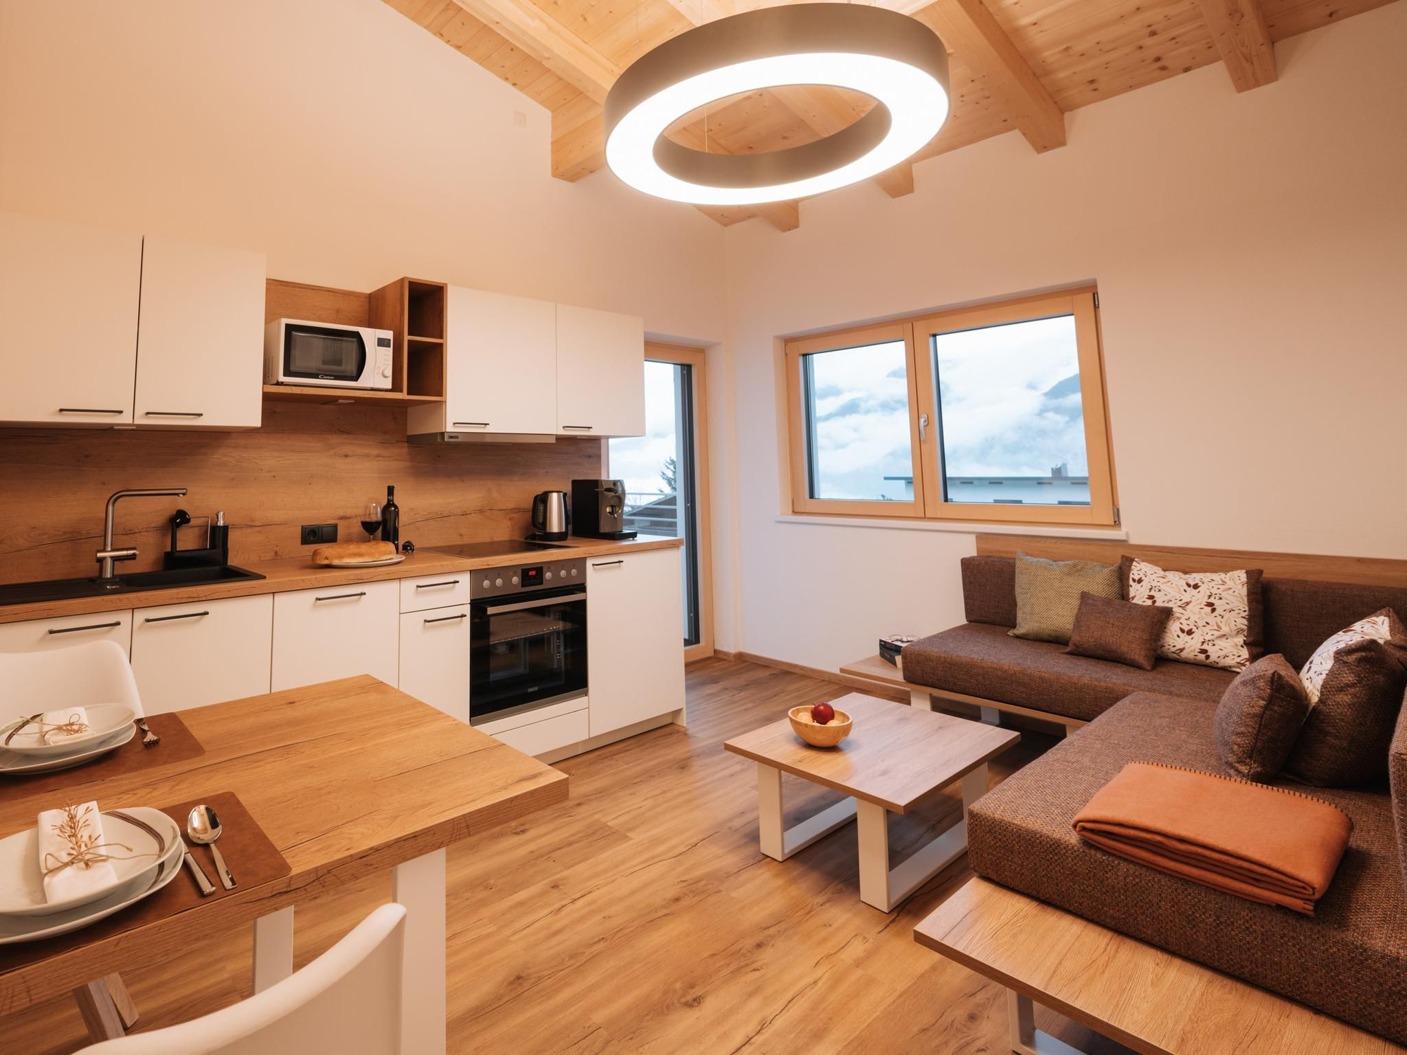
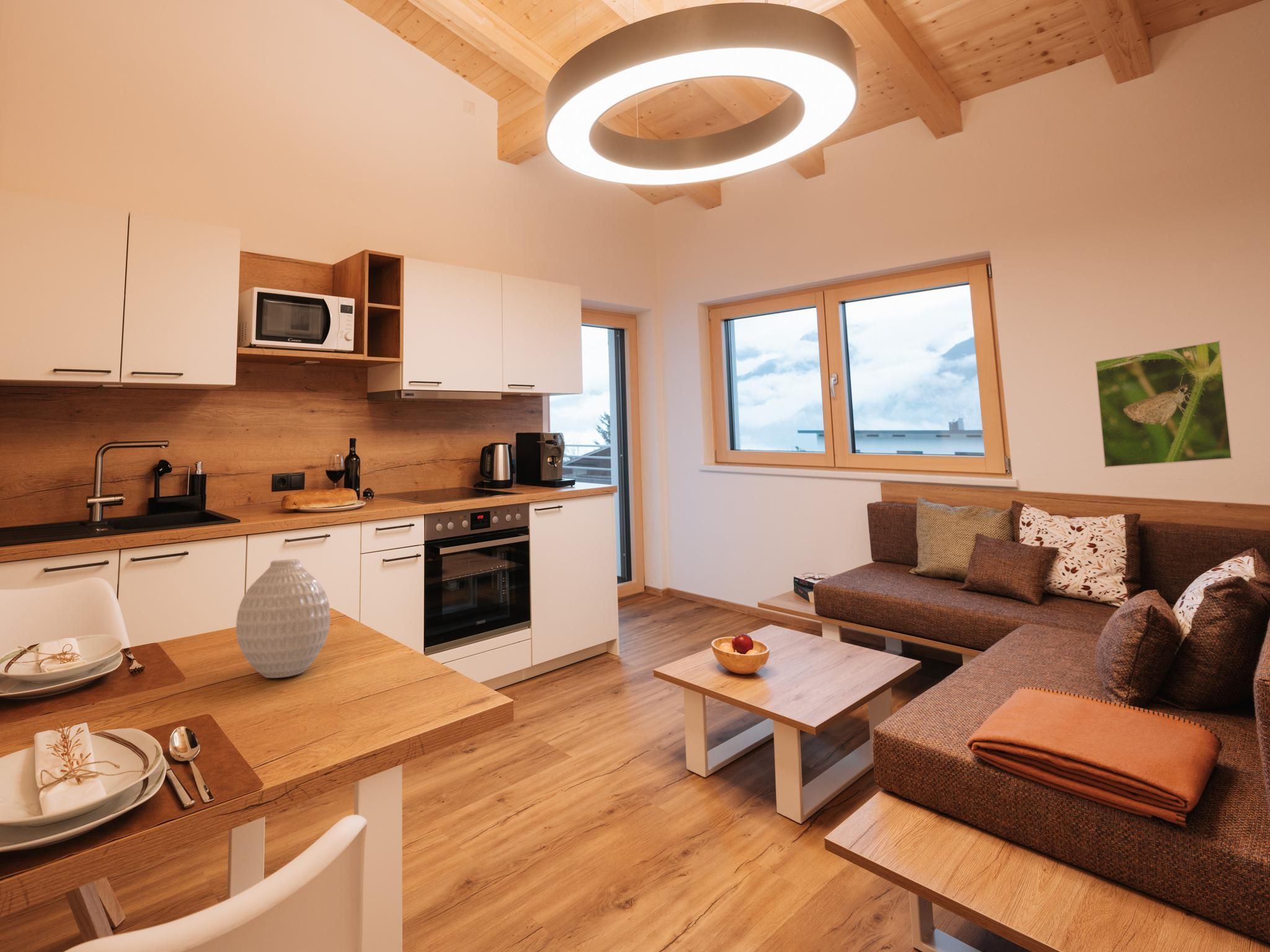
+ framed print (1160, 407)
+ vase (285, 616)
